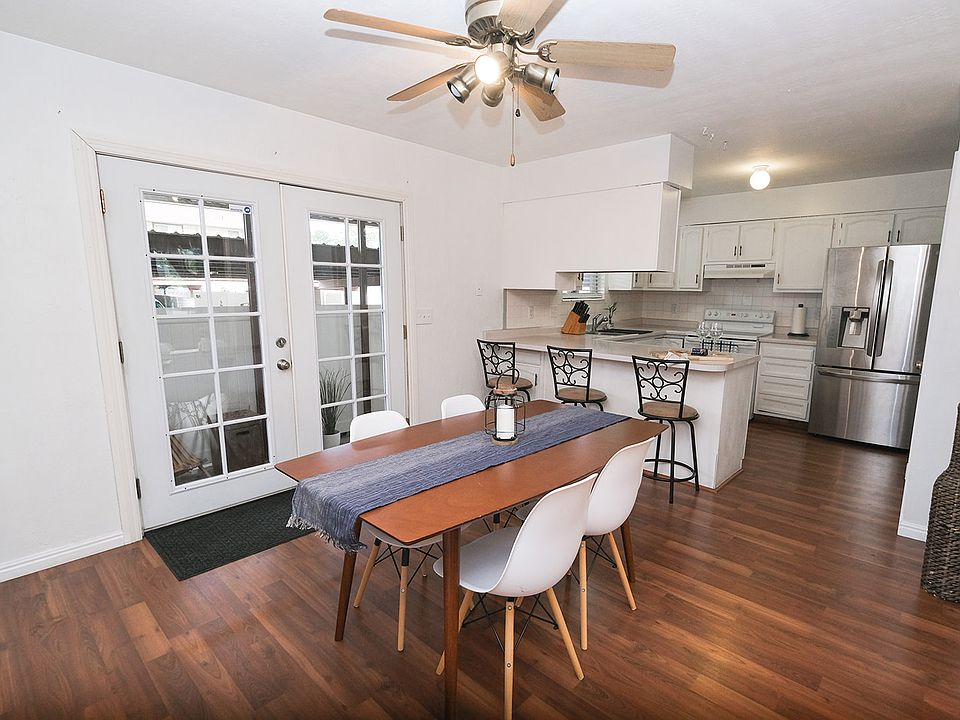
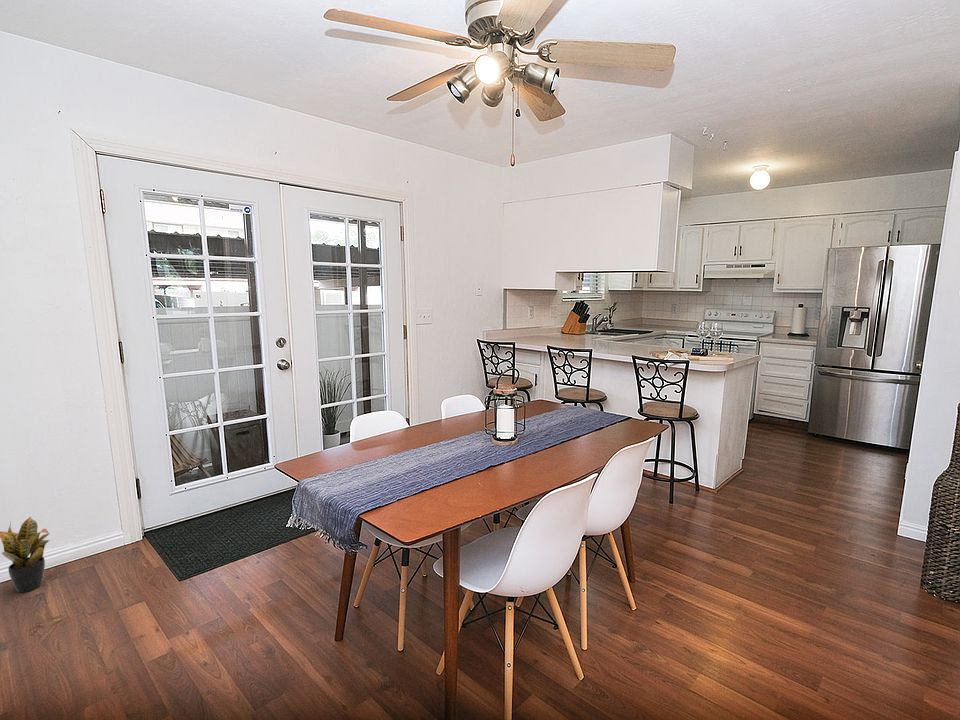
+ potted plant (27, 551)
